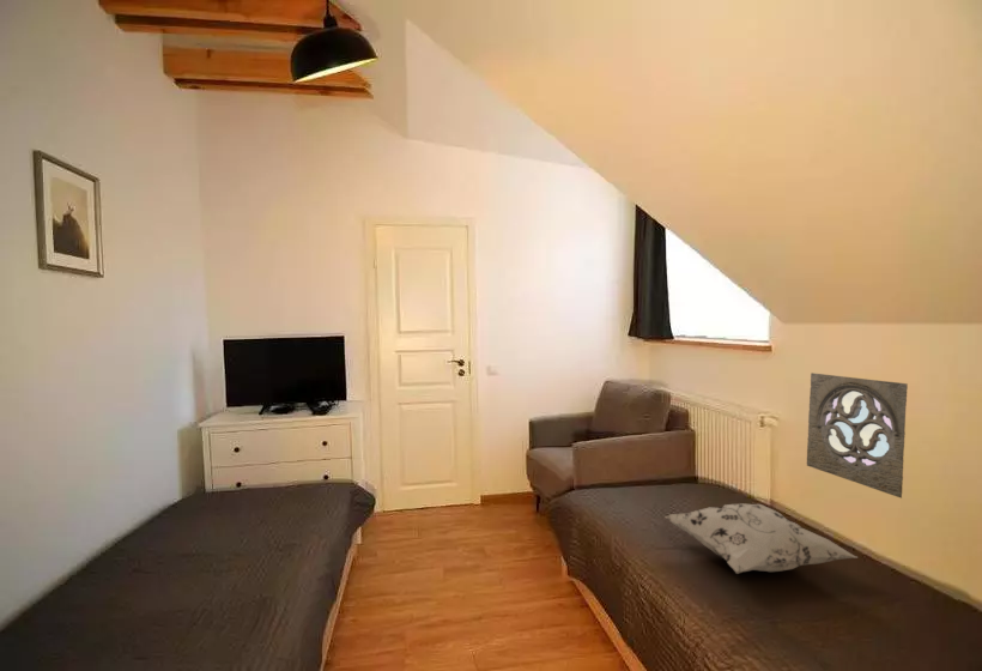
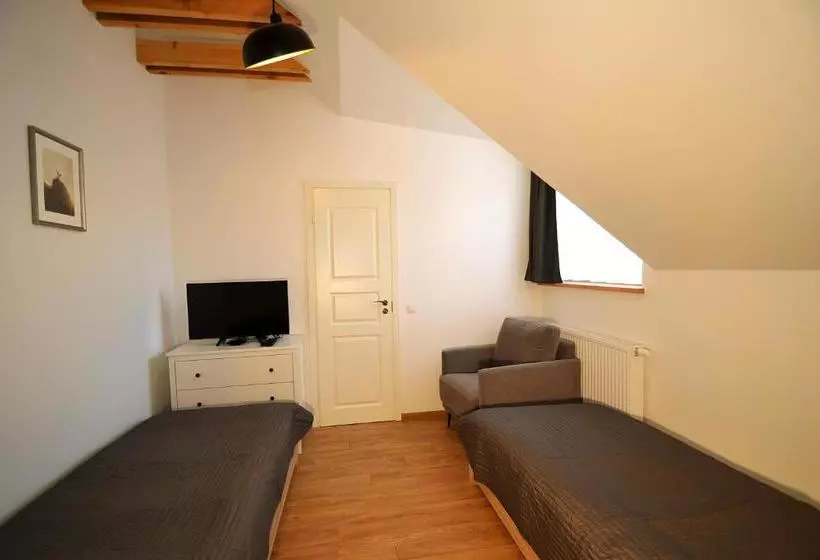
- wall ornament (853, 428)
- decorative pillow (751, 534)
